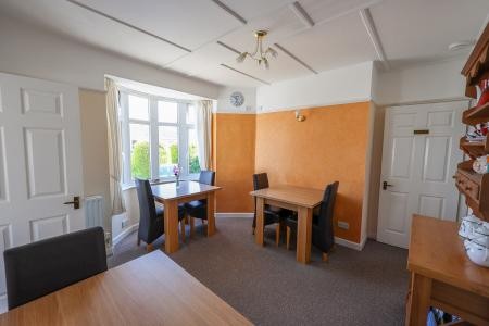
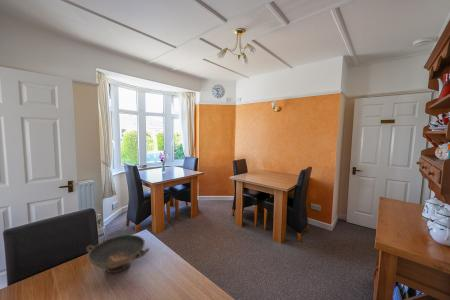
+ decorative bowl (118, 256)
